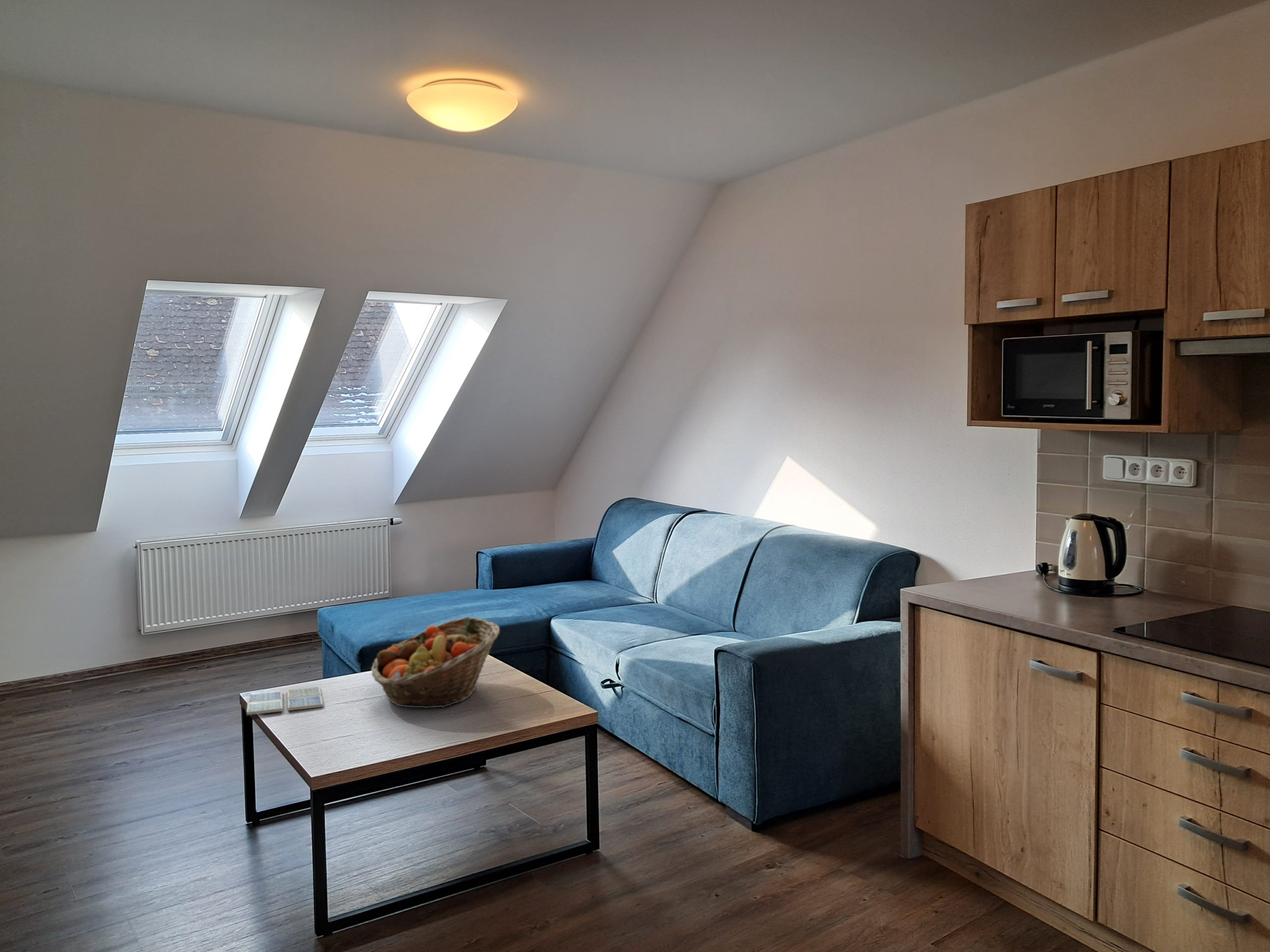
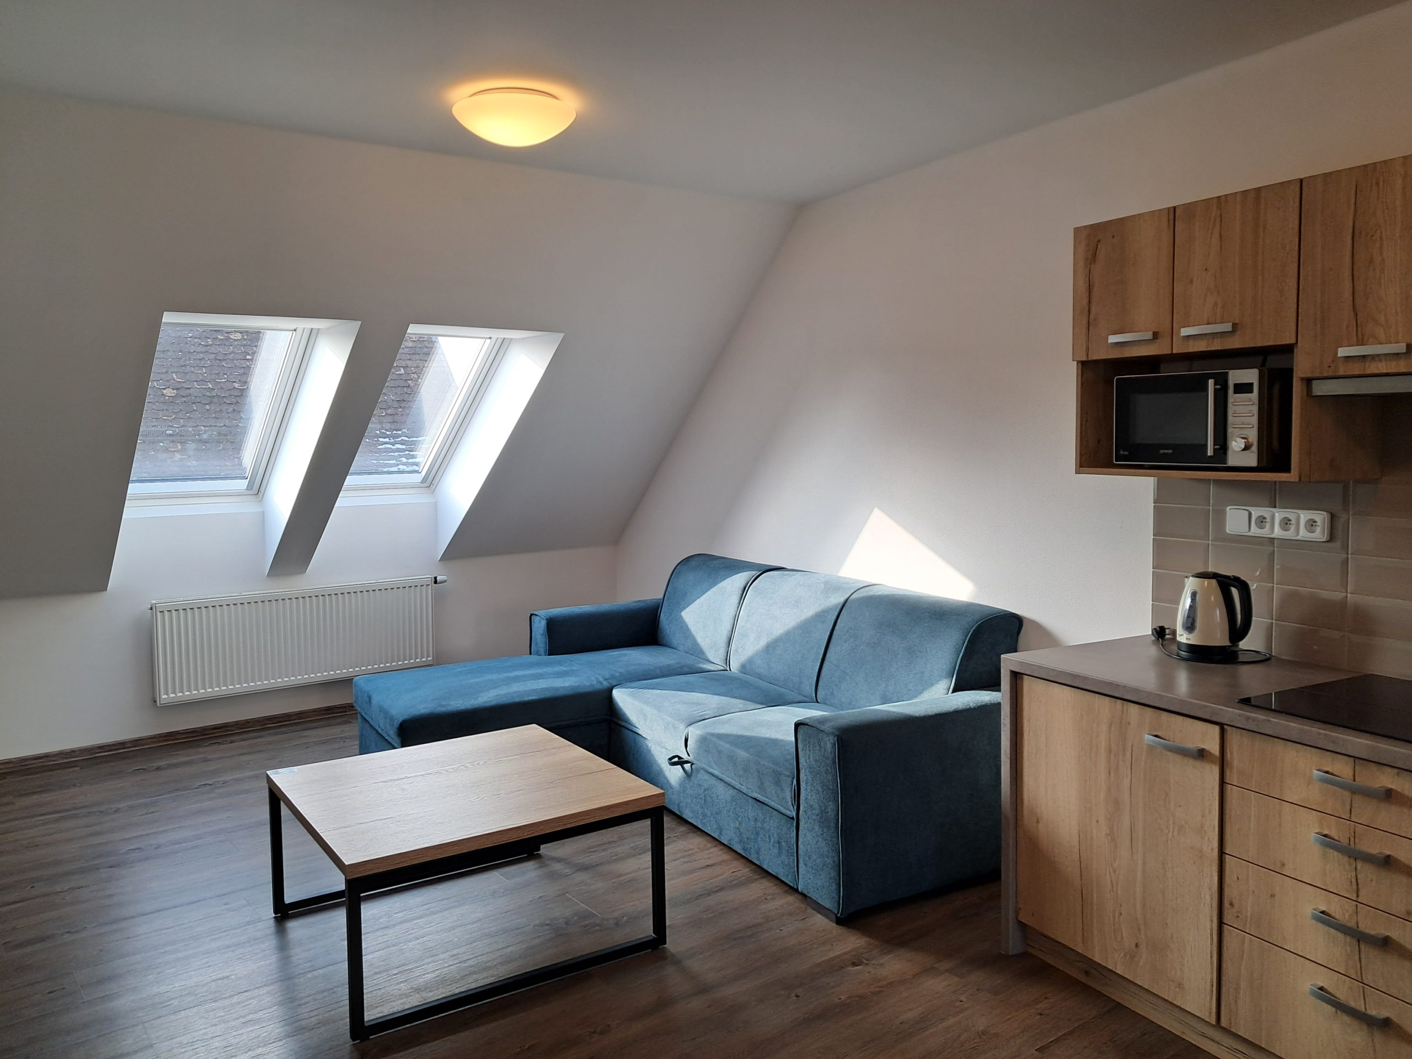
- drink coaster (282, 700)
- fruit basket (436, 660)
